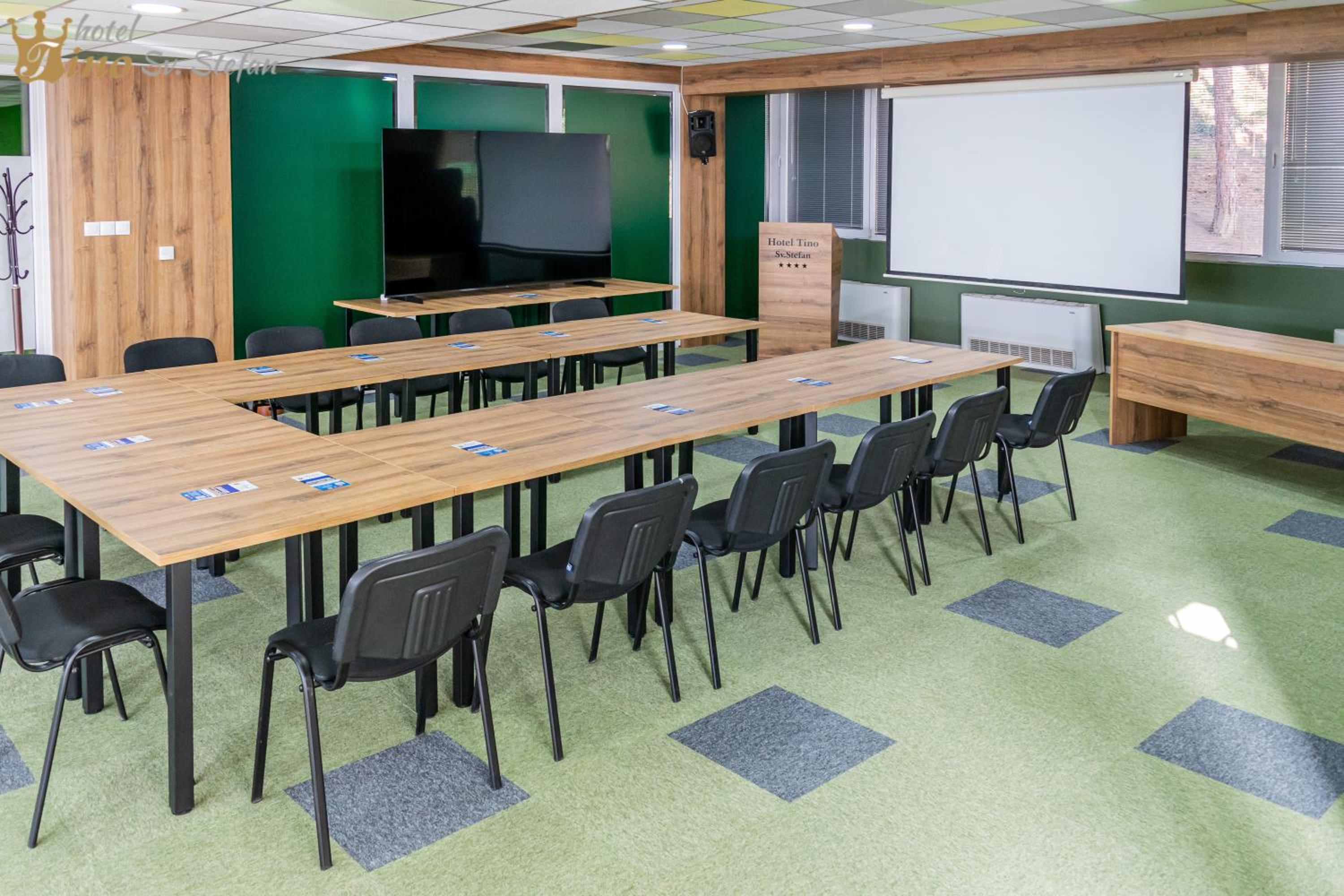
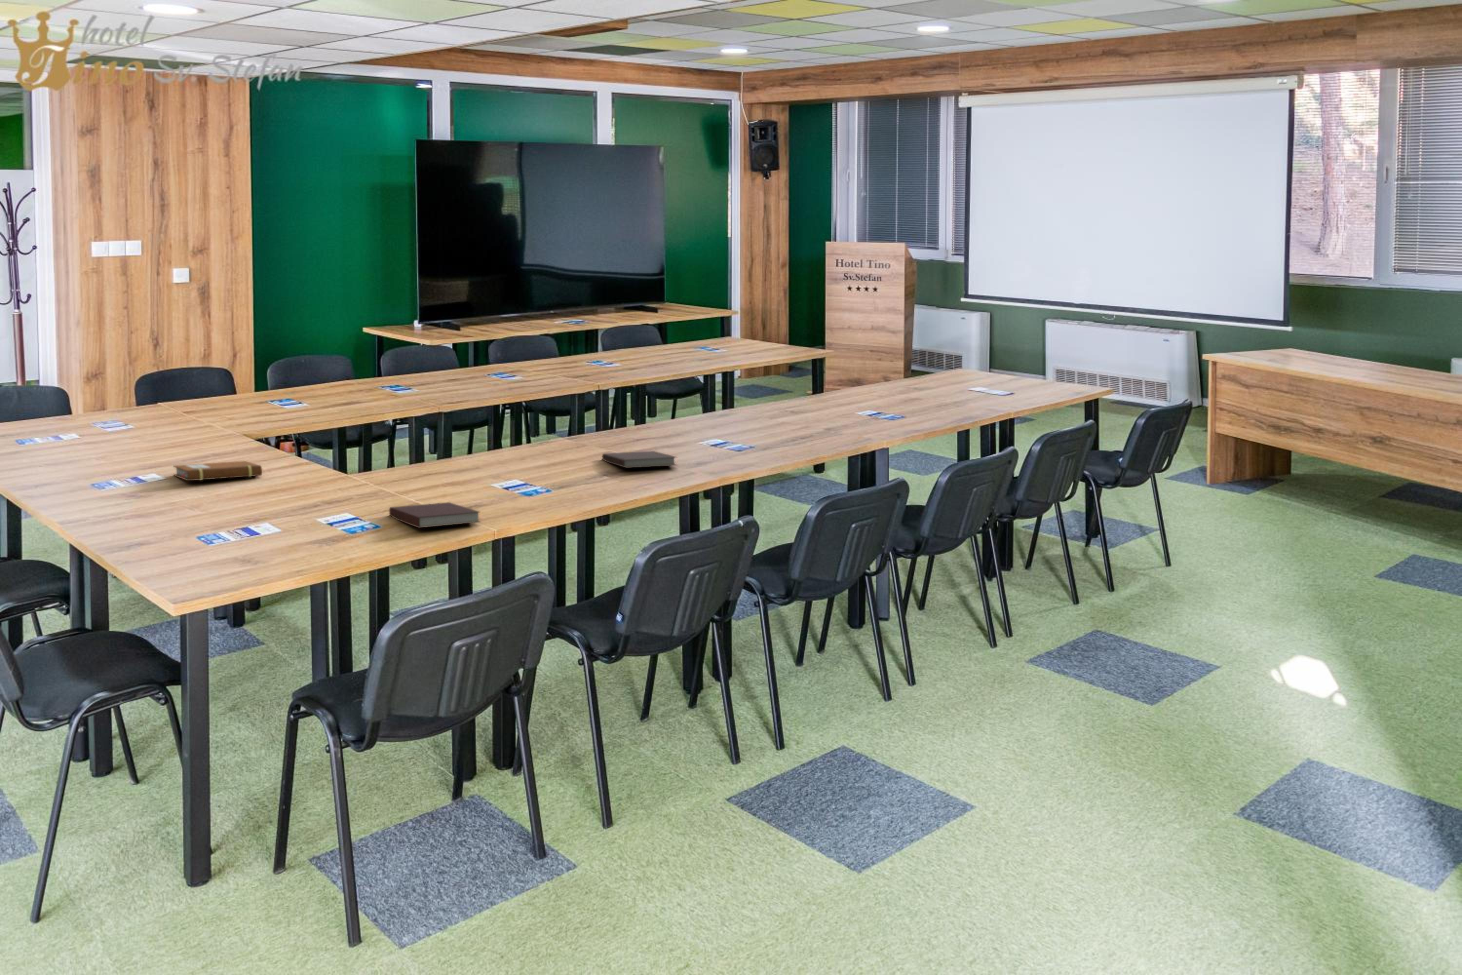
+ notebook (215, 470)
+ notebook (434, 515)
+ notebook (640, 459)
